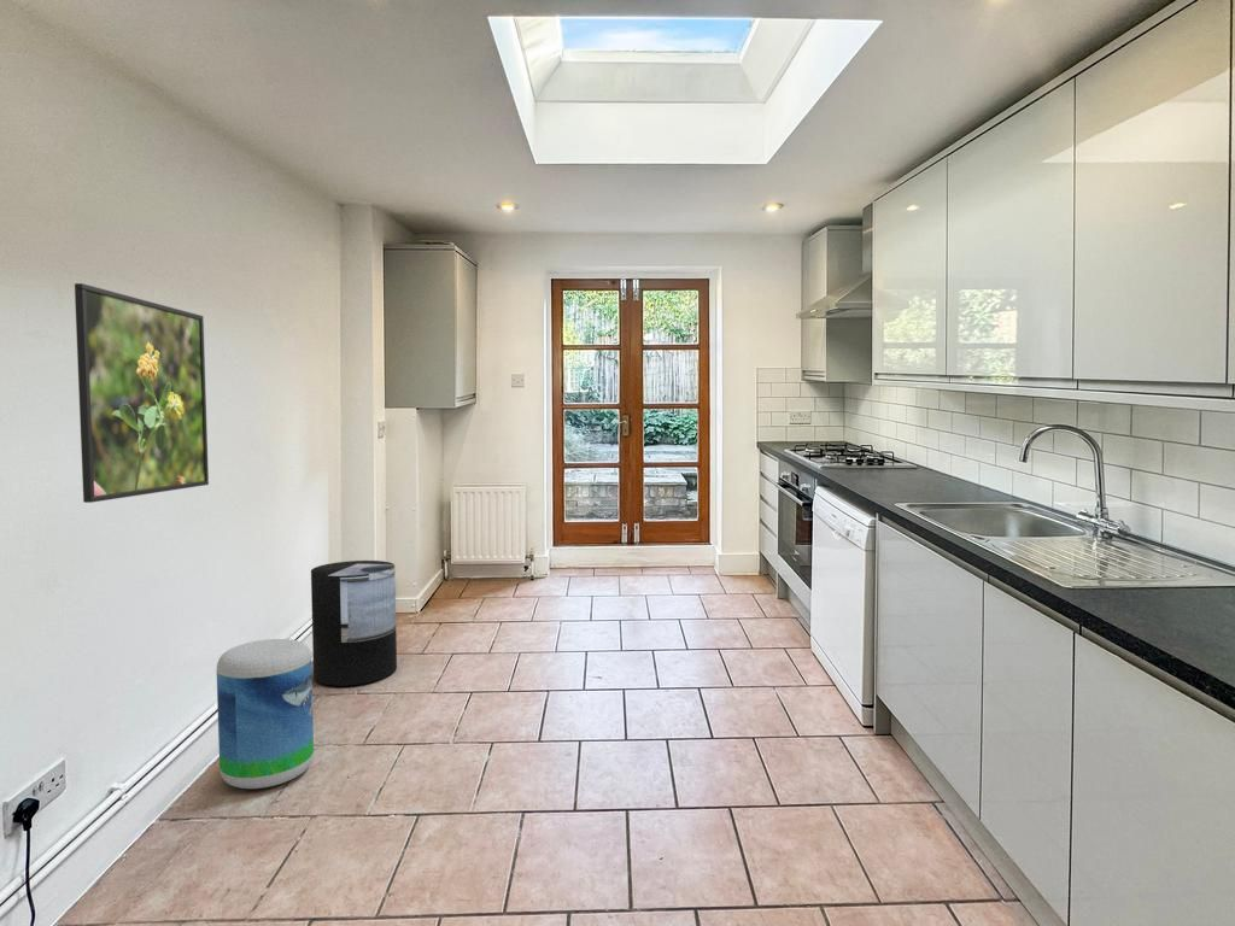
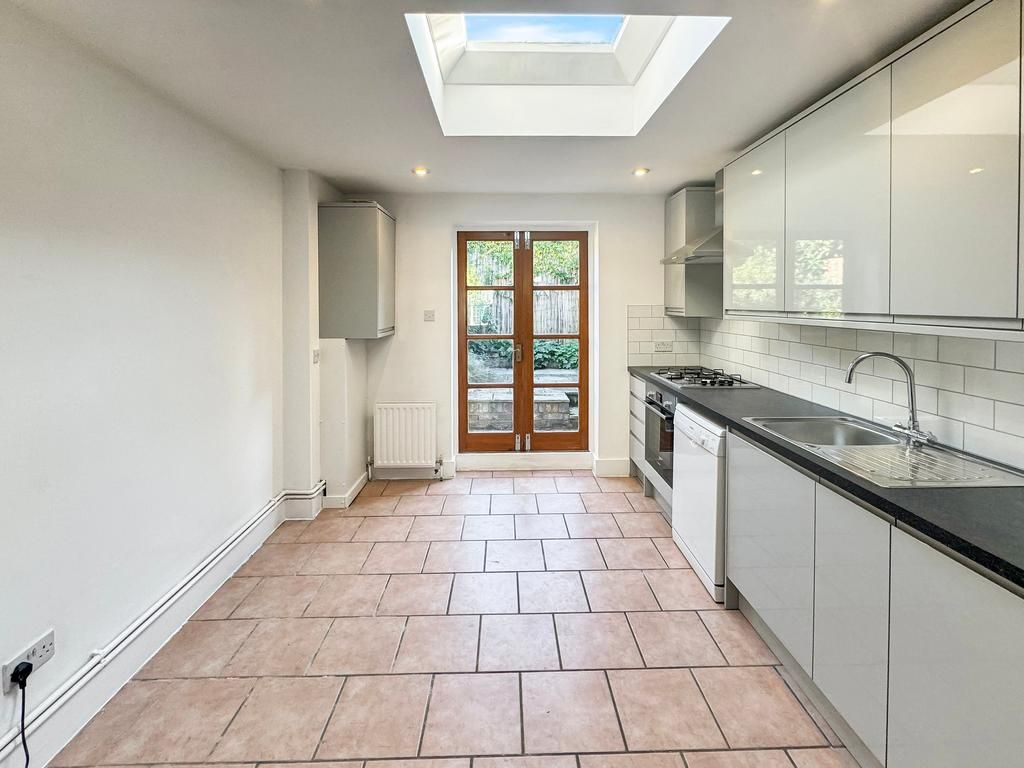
- trash can (355, 620)
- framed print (150, 397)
- stool (267, 710)
